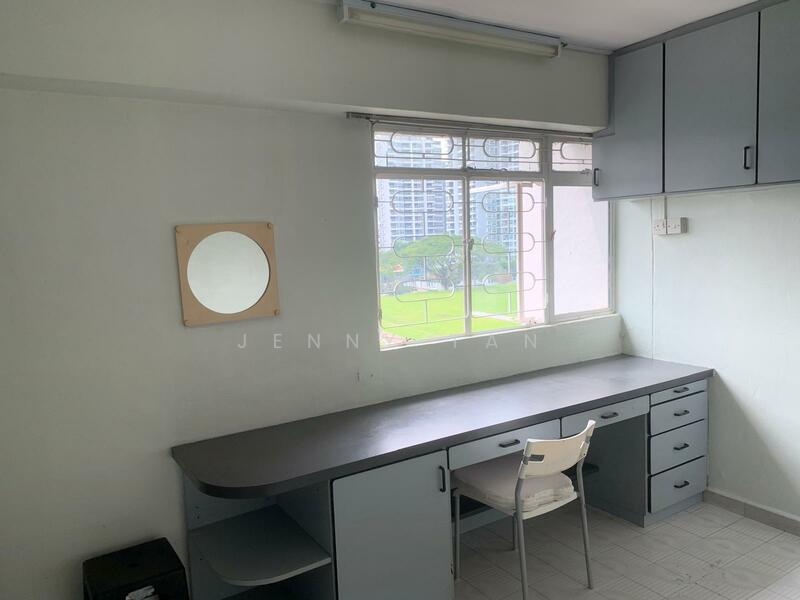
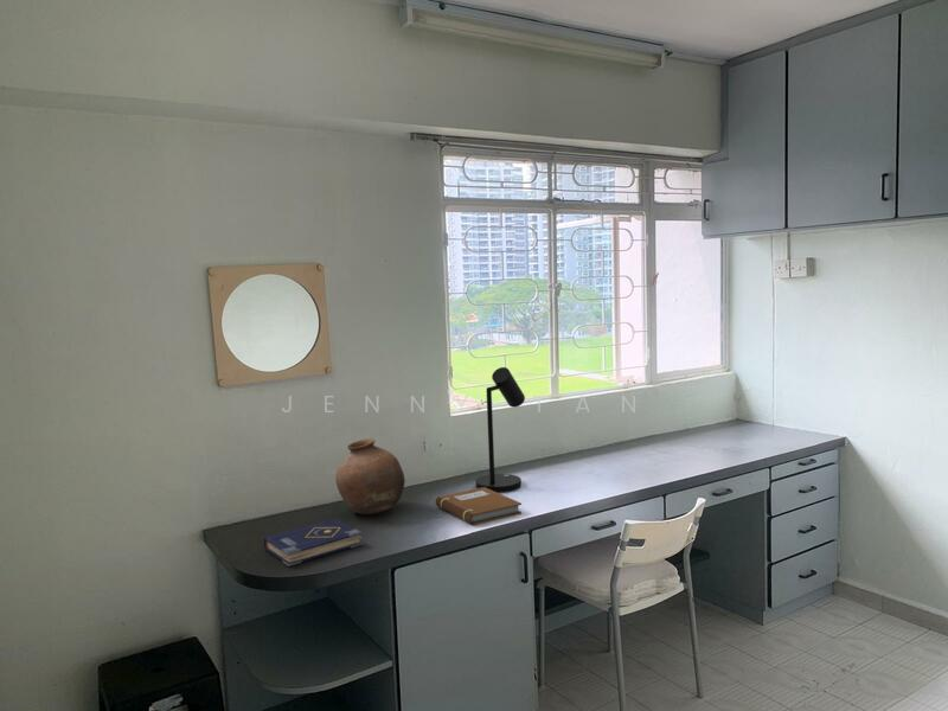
+ book (313, 540)
+ desk lamp (492, 425)
+ pottery (369, 475)
+ notebook (476, 504)
